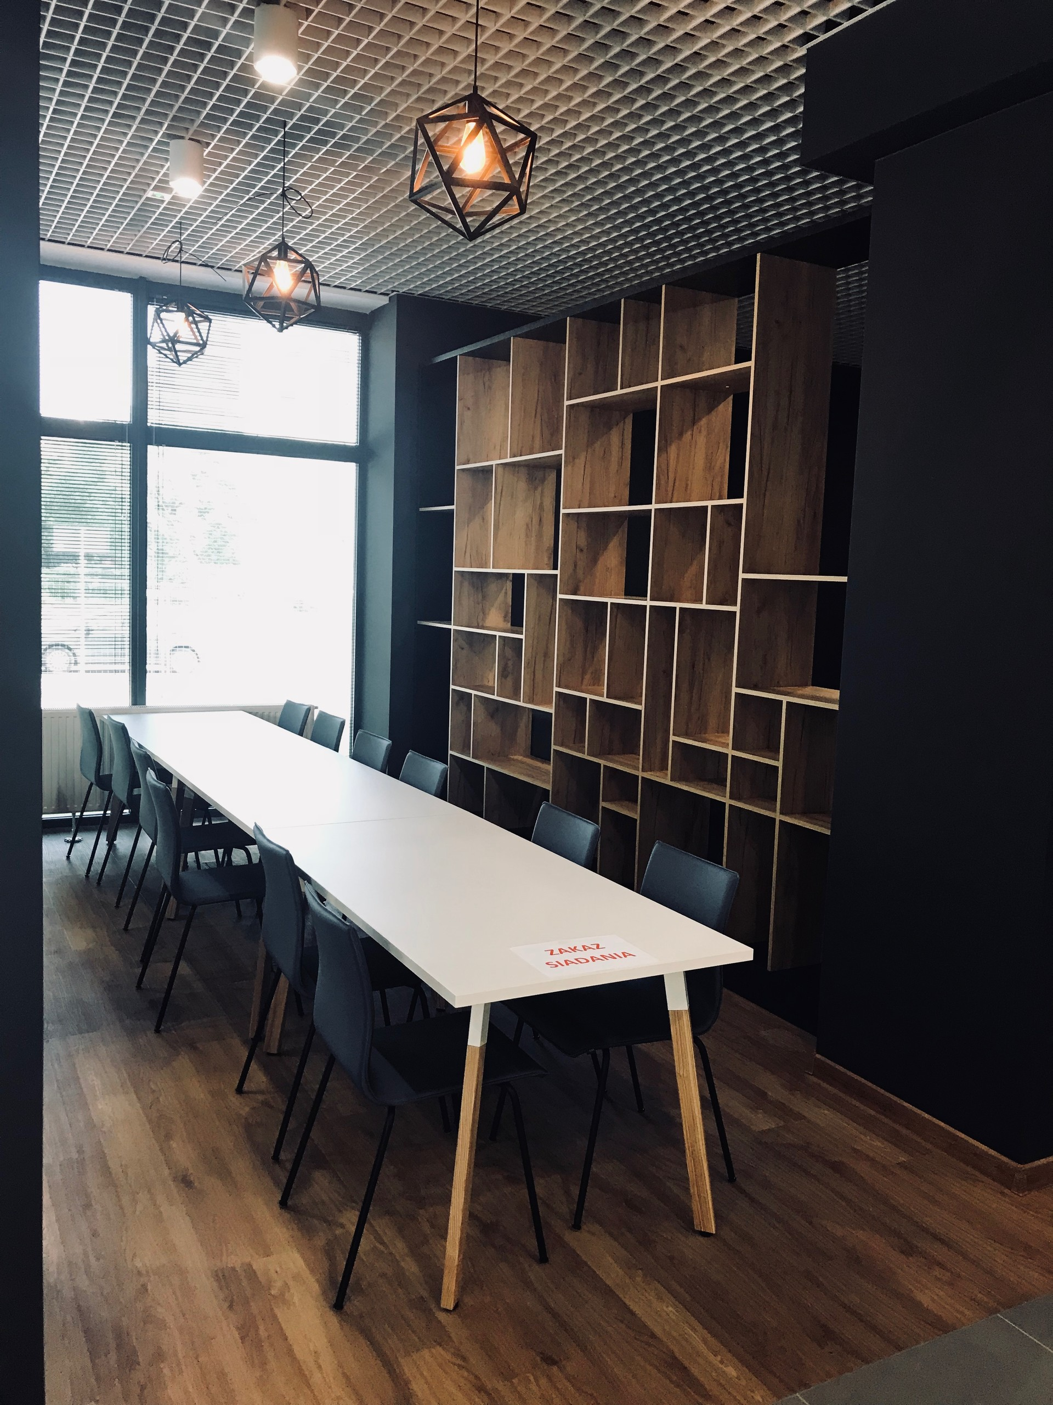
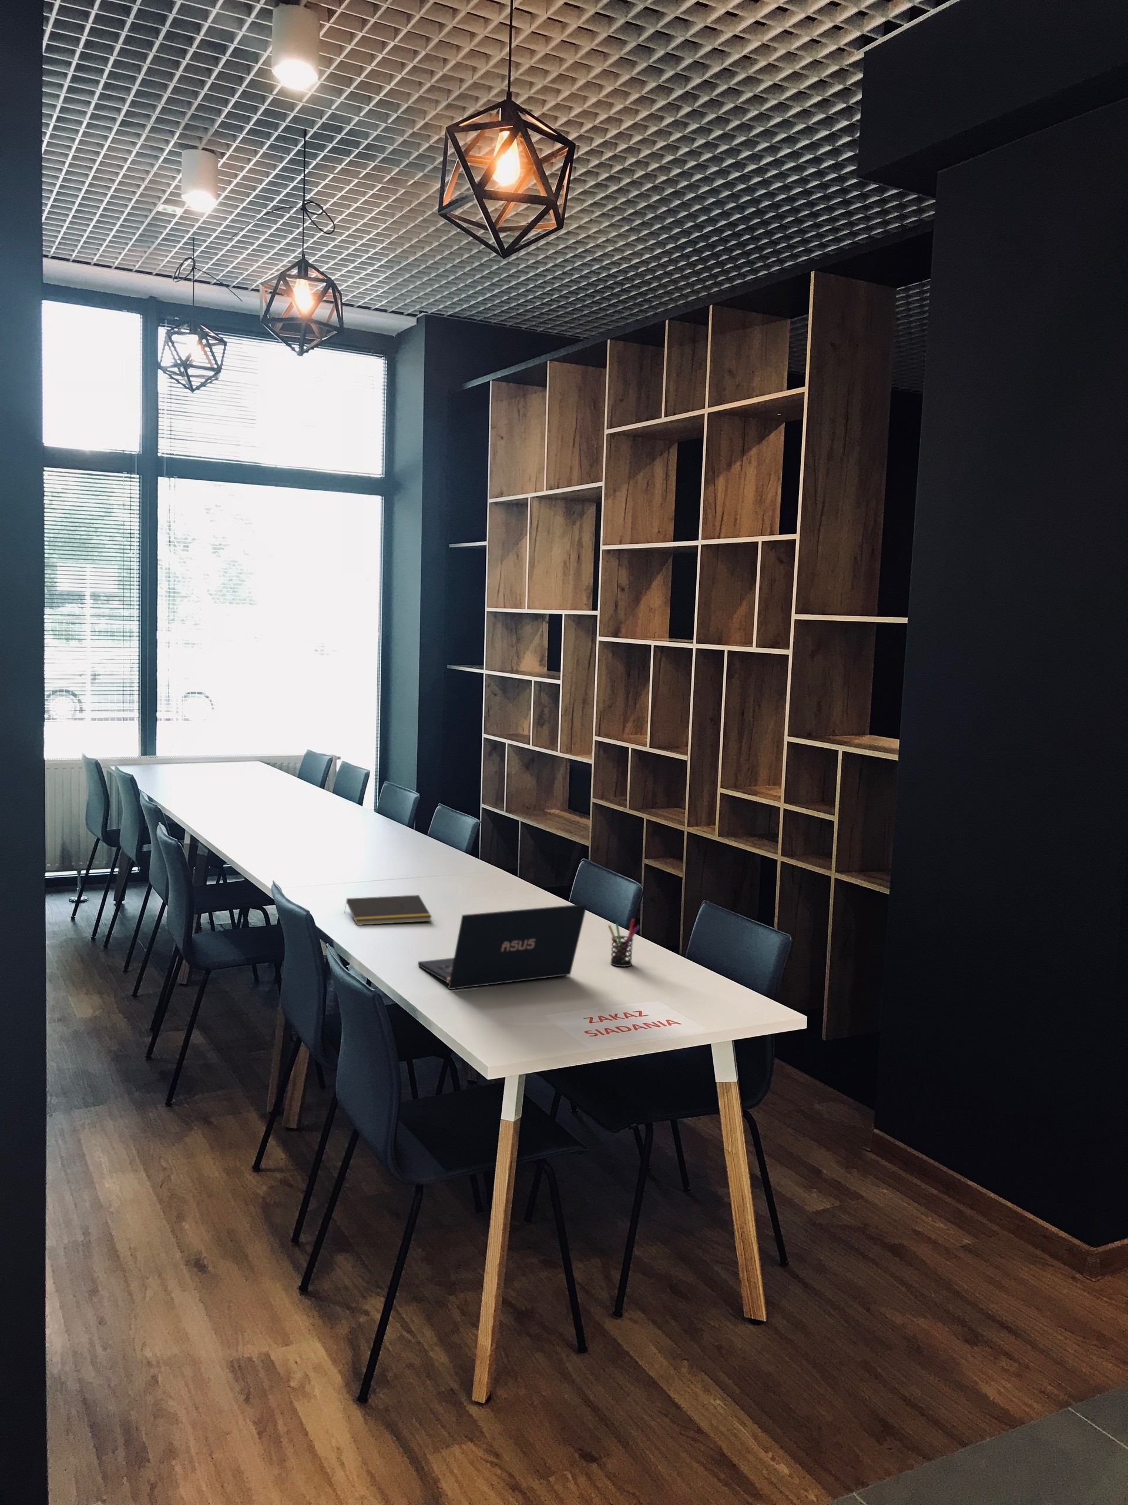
+ pen holder (622, 941)
+ notepad (389, 909)
+ laptop (500, 936)
